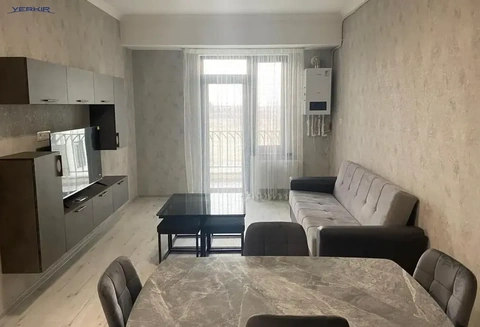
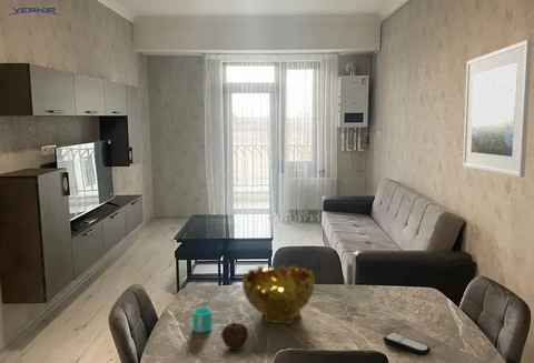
+ cup (201, 321)
+ fruit (235, 333)
+ decorative bowl (278, 293)
+ remote control (406, 343)
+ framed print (492, 112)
